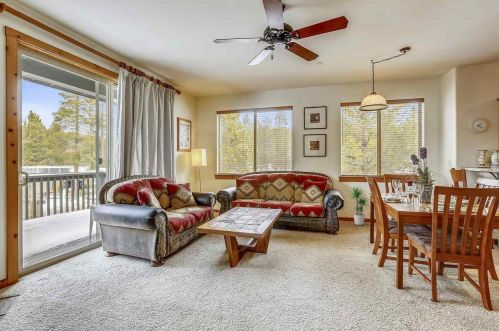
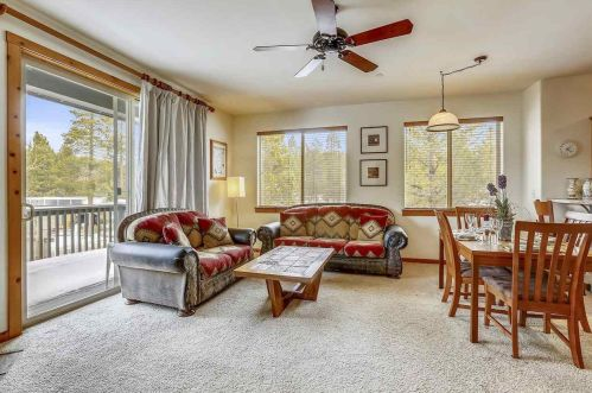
- potted plant (359, 205)
